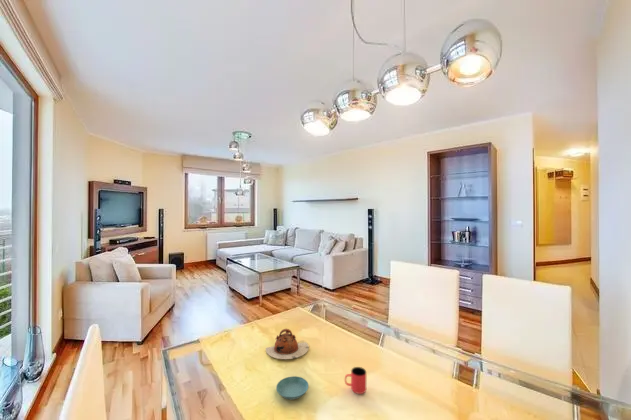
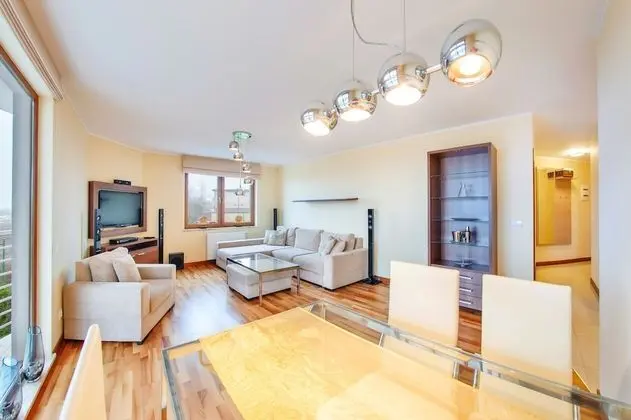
- cup (355, 380)
- teapot (287, 338)
- saucer (292, 388)
